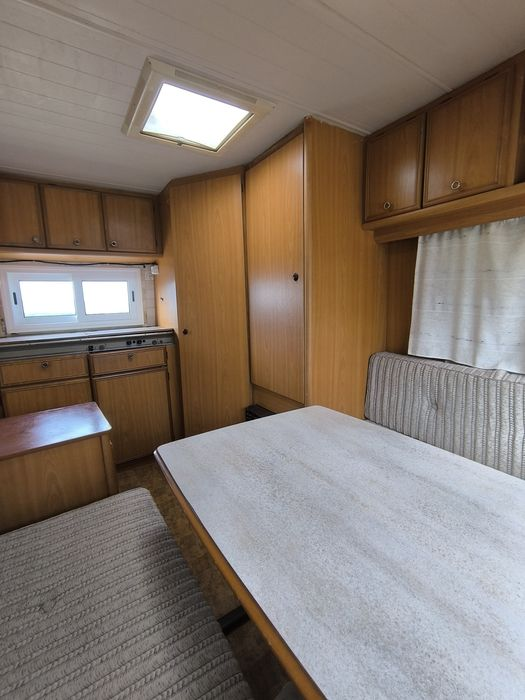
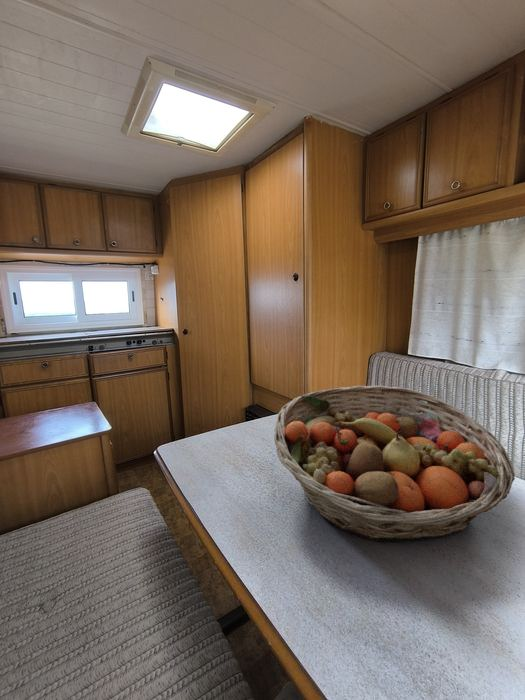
+ fruit basket (382, 450)
